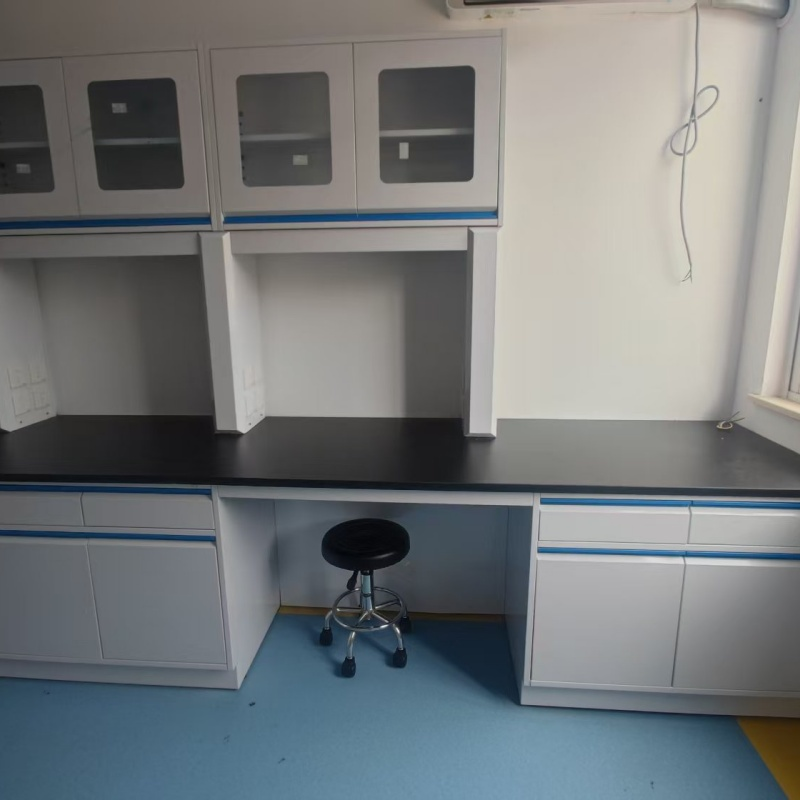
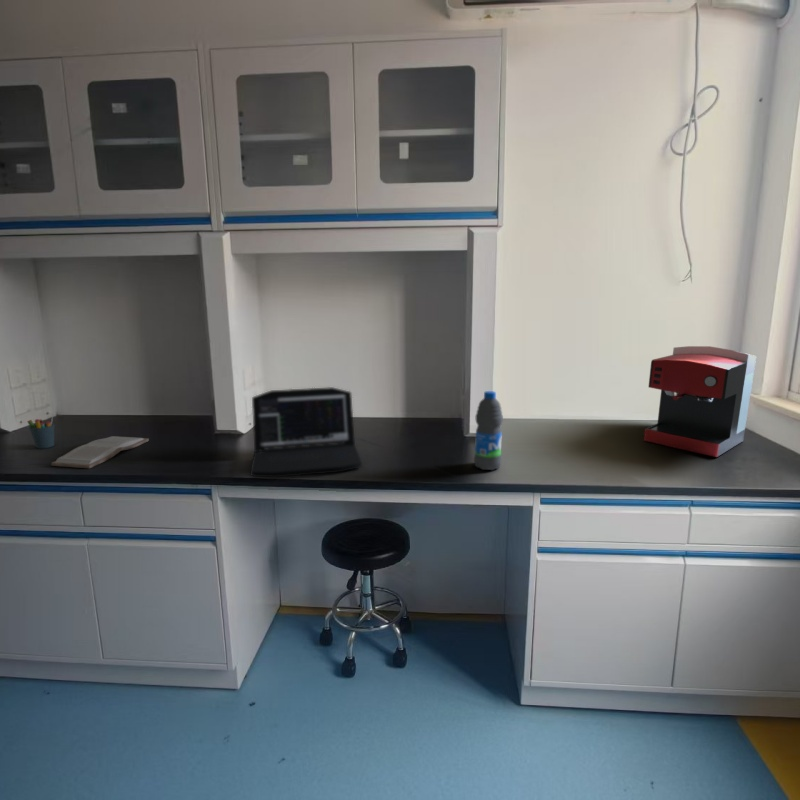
+ pen holder (42, 430)
+ book (102, 448)
+ water bottle (488, 429)
+ coffee maker (694, 396)
+ laptop (304, 429)
